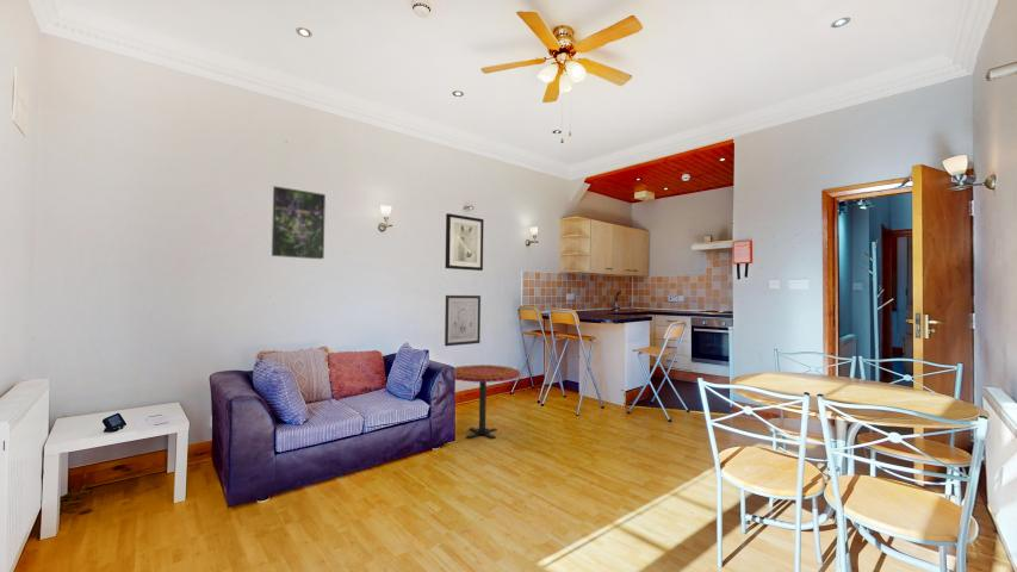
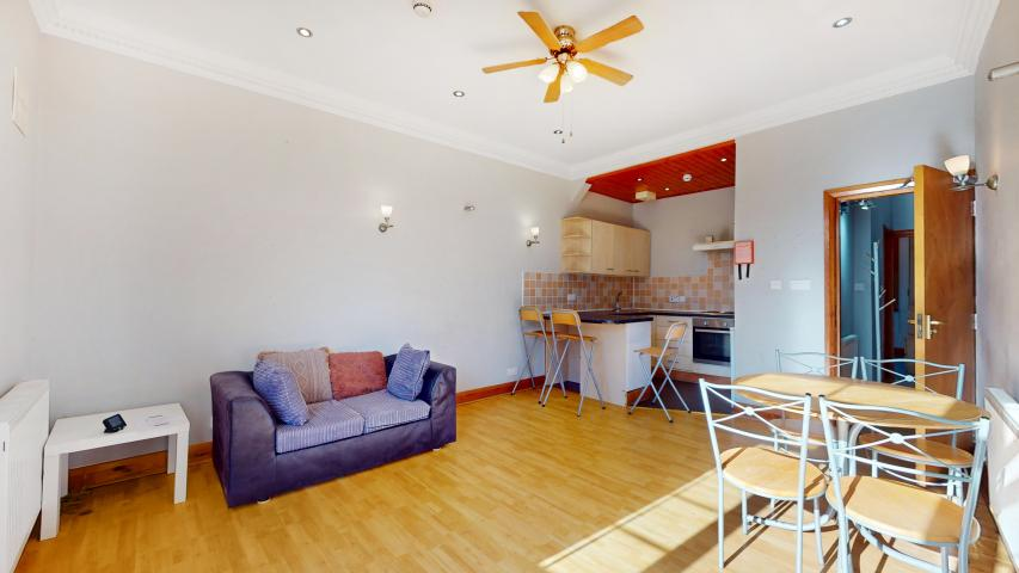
- side table (482, 402)
- wall art (463, 319)
- wall art (465, 242)
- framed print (299, 224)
